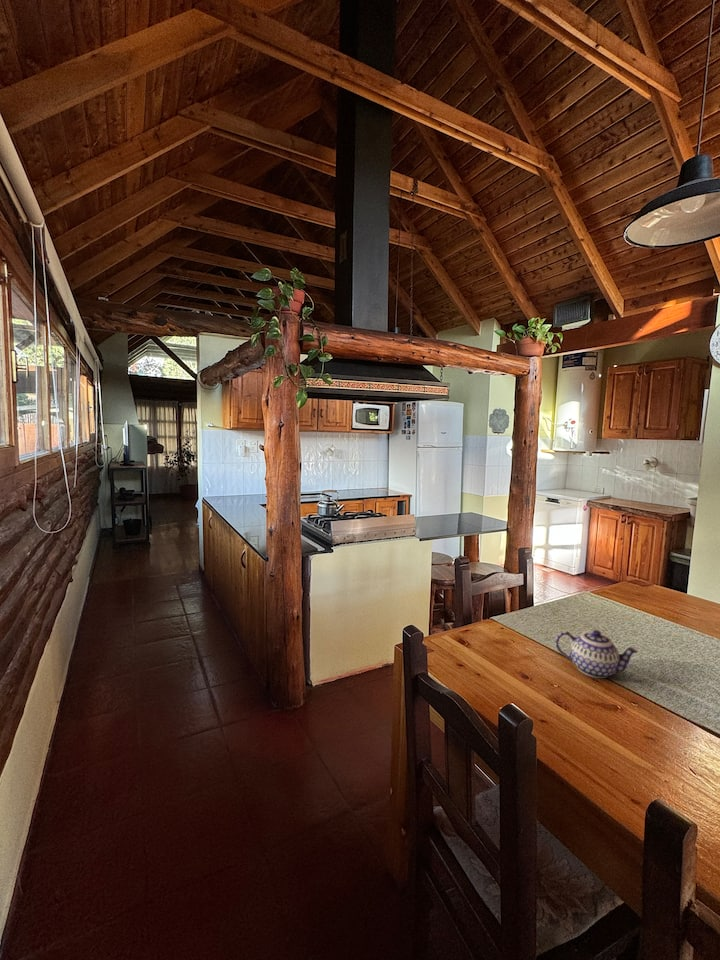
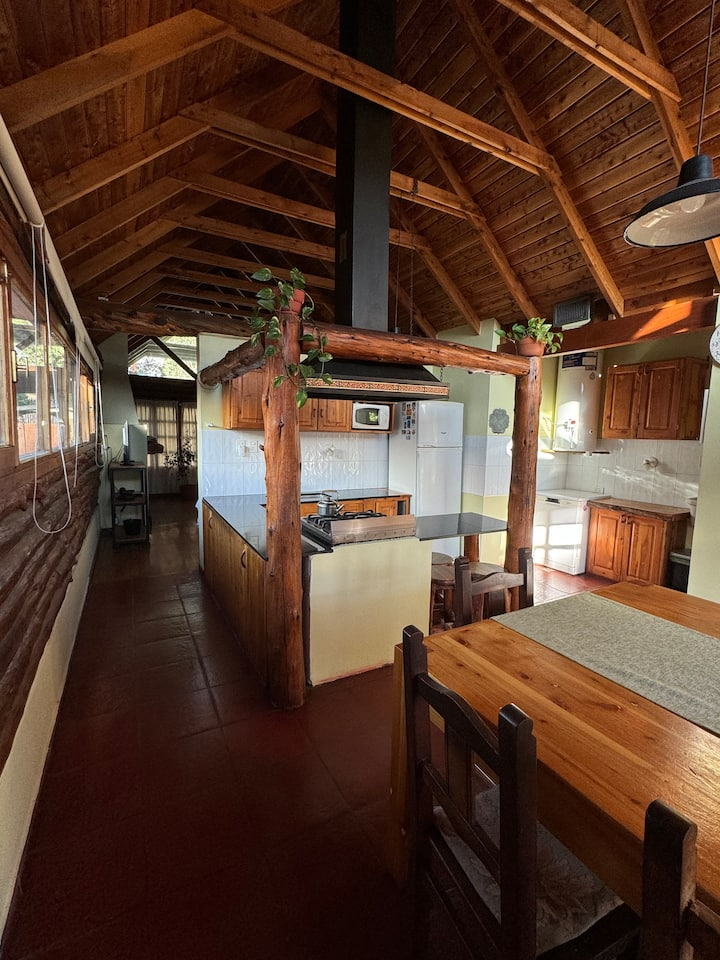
- teapot (595, 650)
